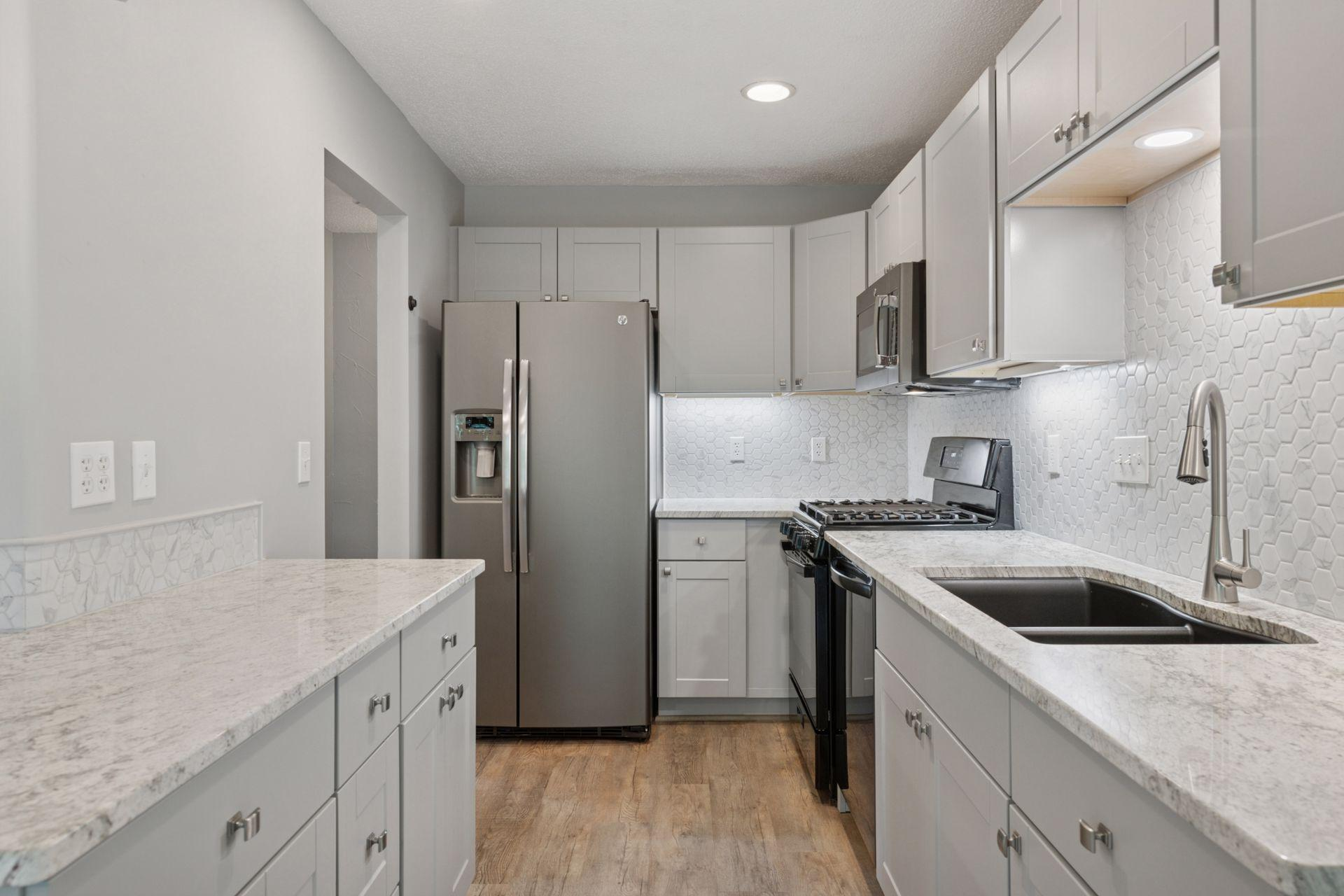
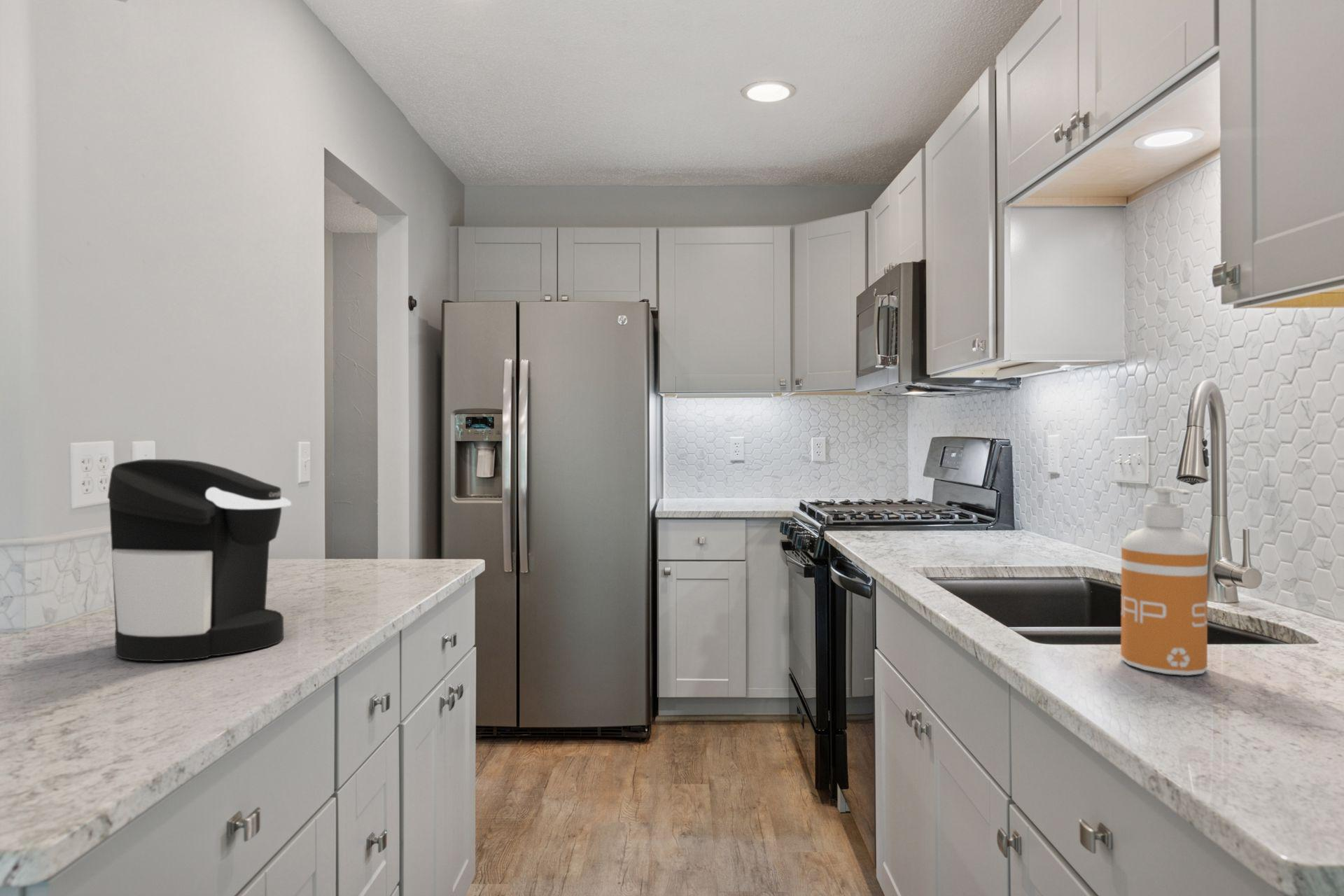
+ soap dispenser (1163, 575)
+ coffee maker (207, 551)
